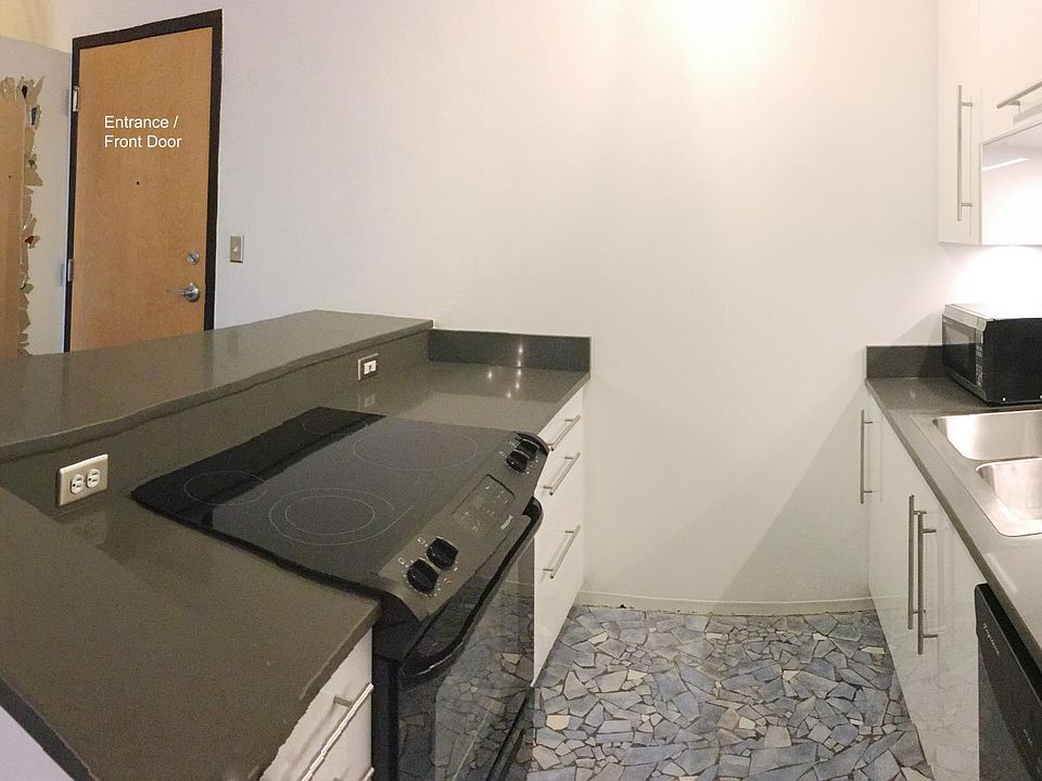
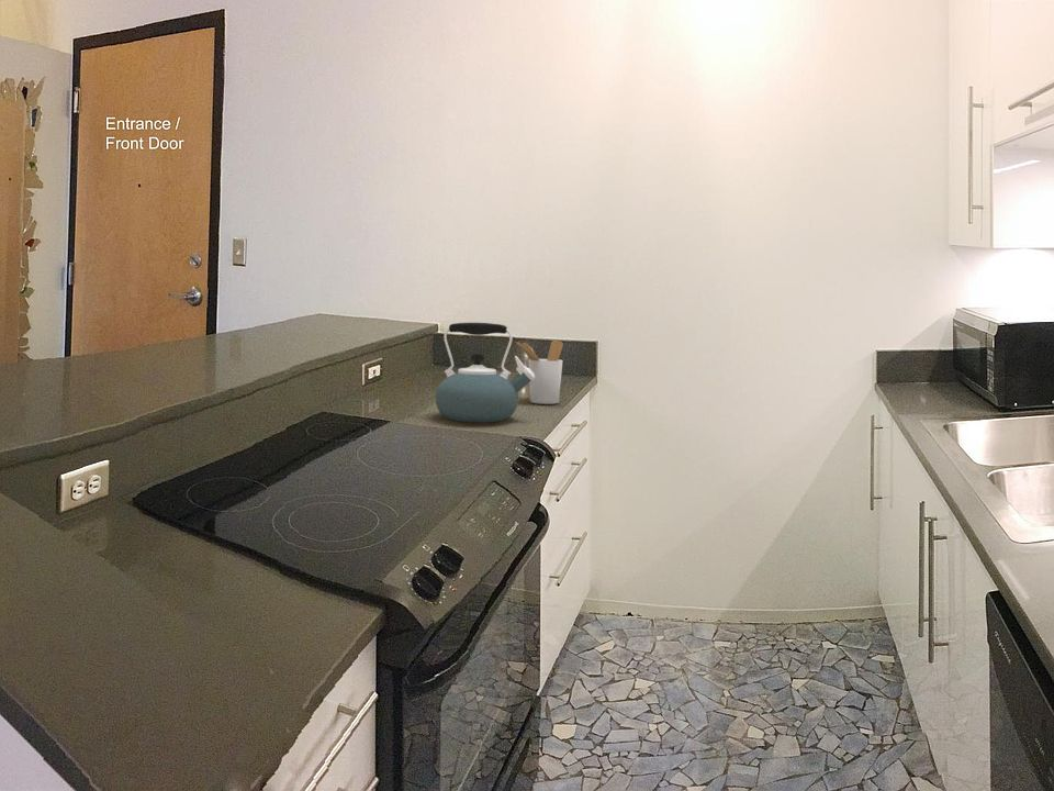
+ utensil holder (538, 370)
+ kettle (485, 370)
